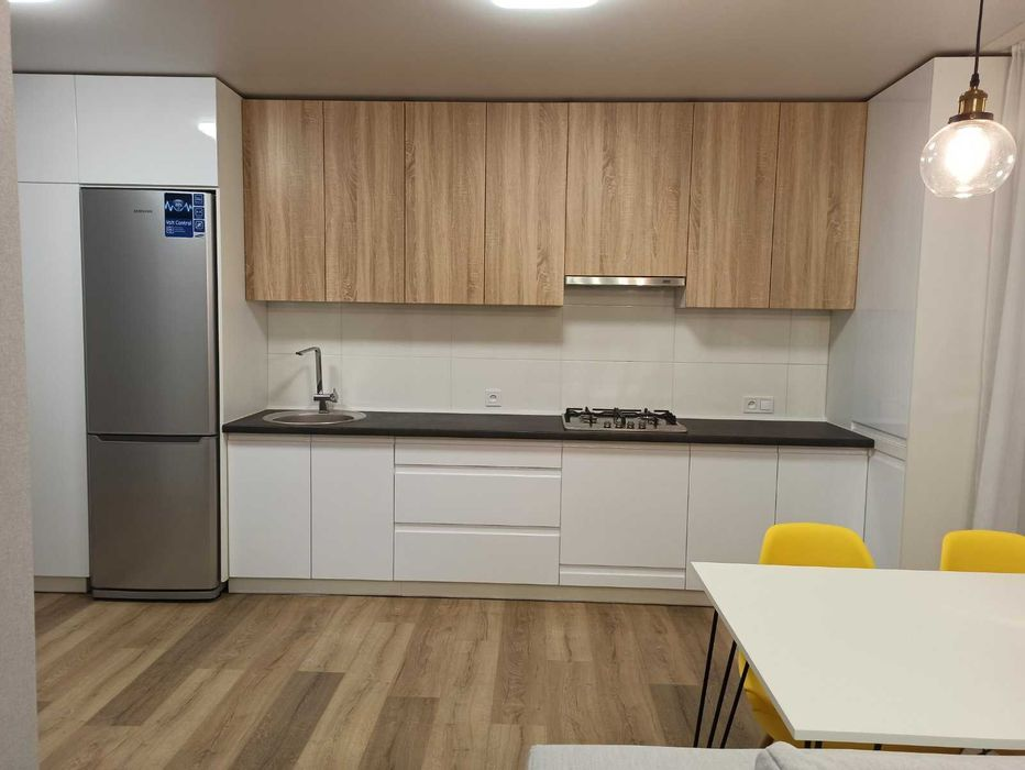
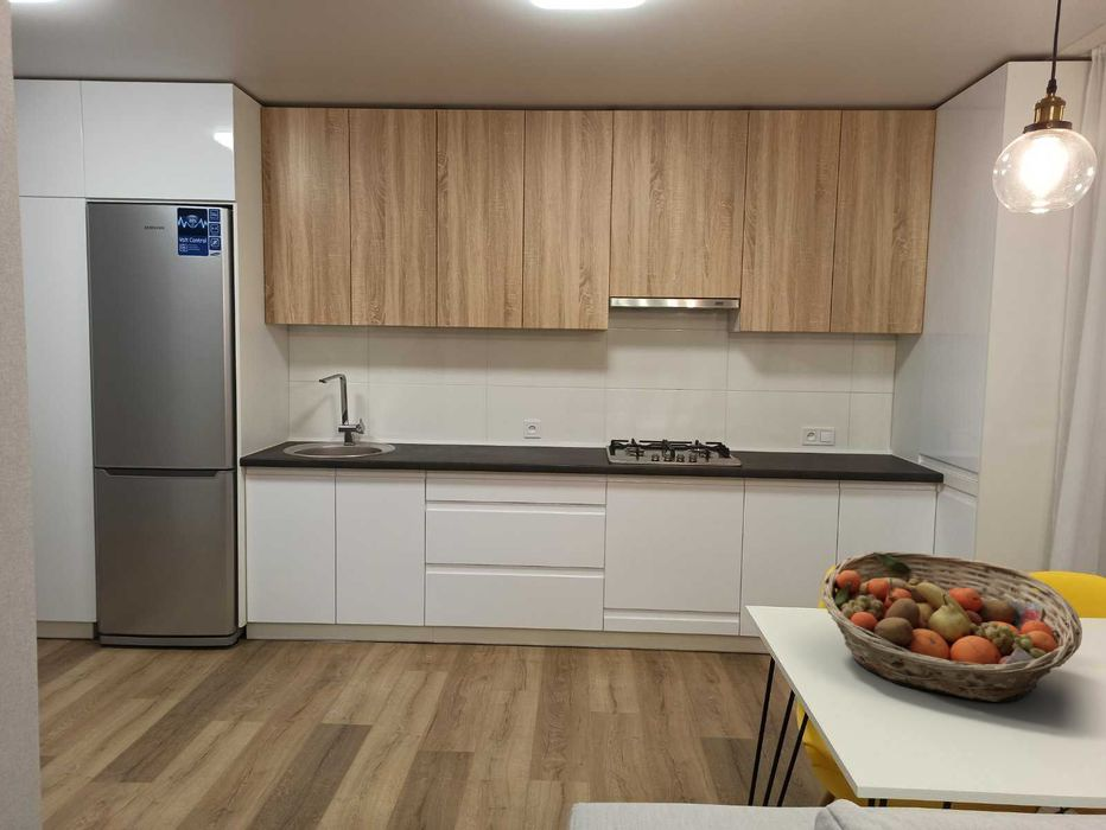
+ fruit basket (941, 620)
